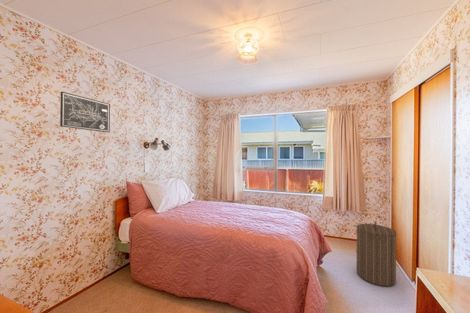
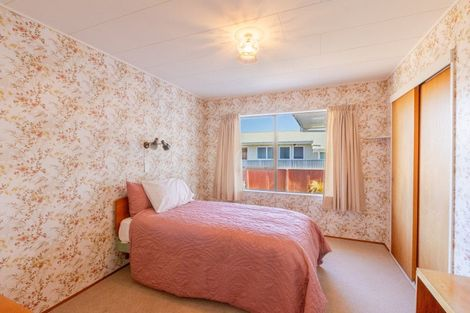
- wall art (87, 114)
- laundry hamper (375, 248)
